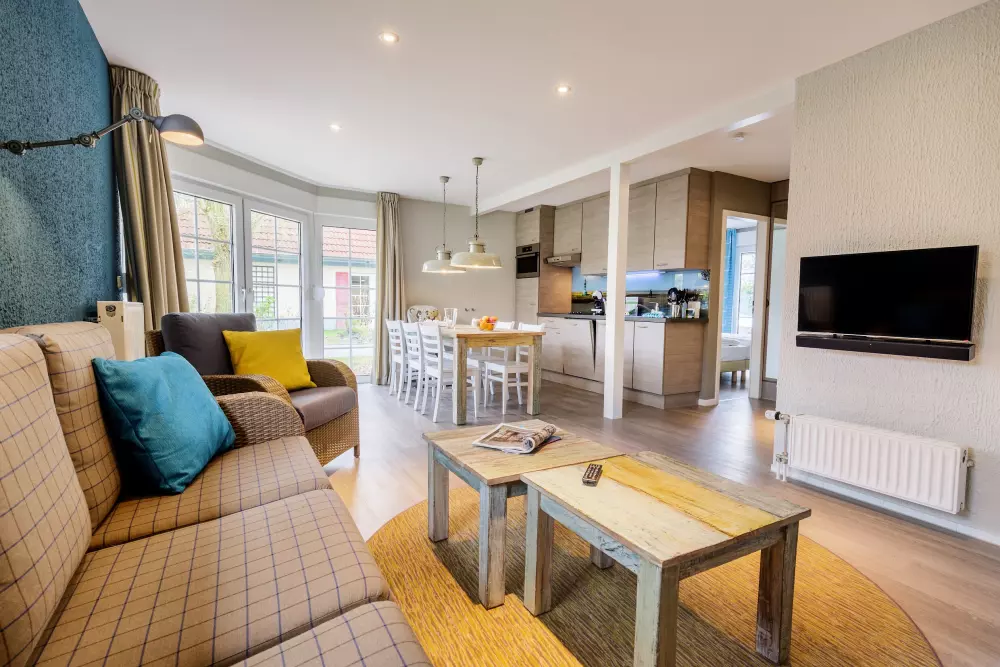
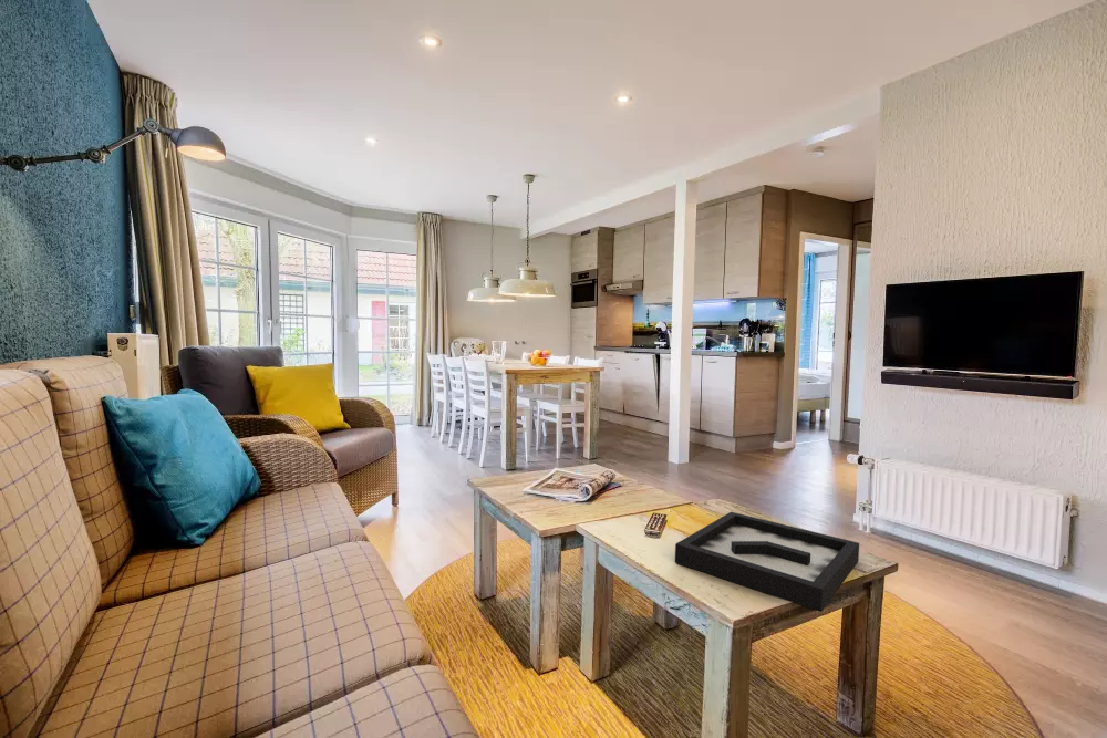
+ decorative tray (767, 552)
